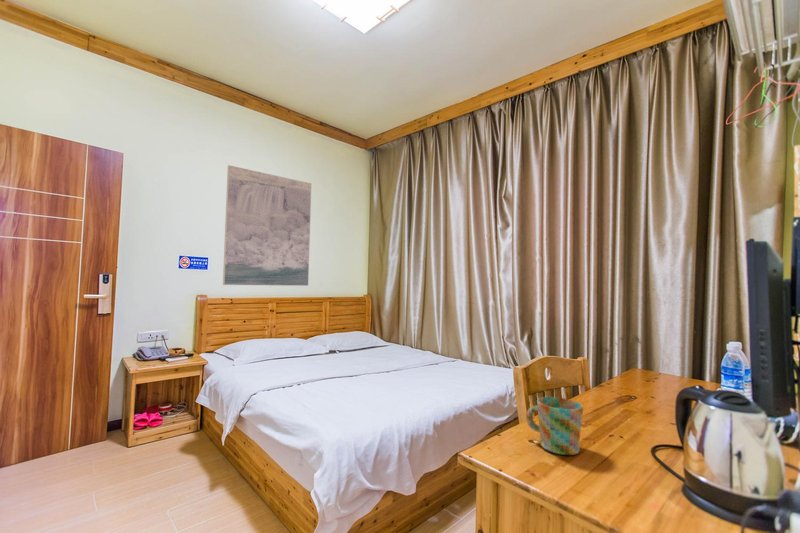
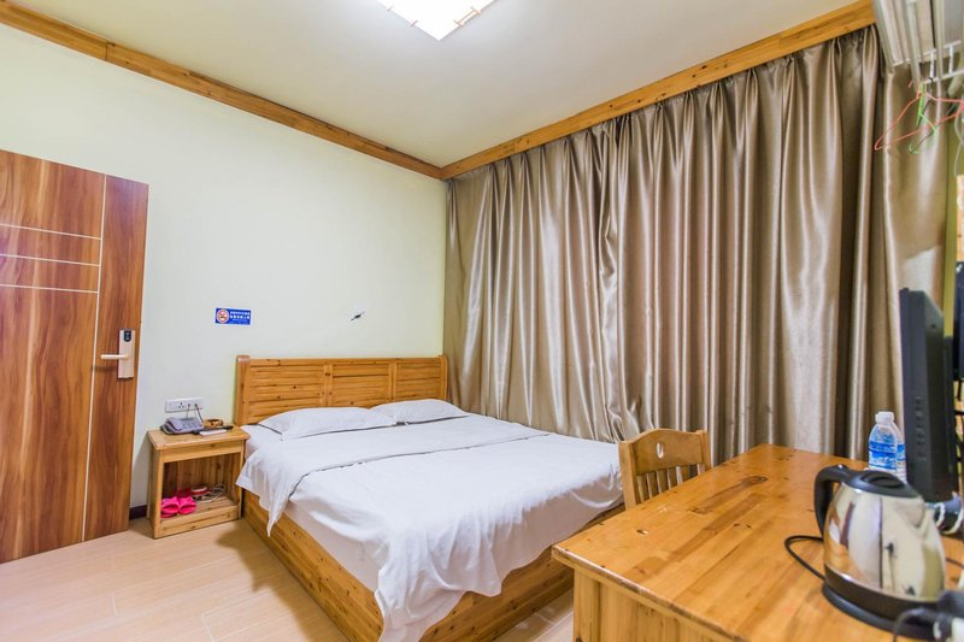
- mug (553, 423)
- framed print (270, 229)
